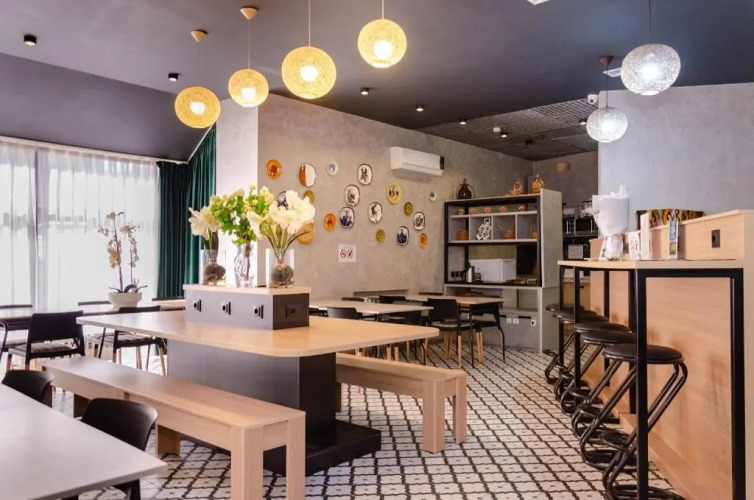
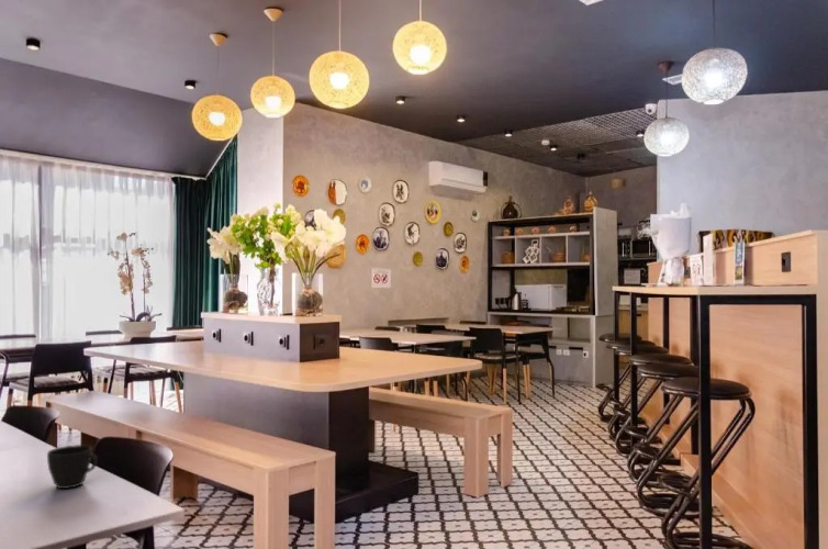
+ cup (70, 468)
